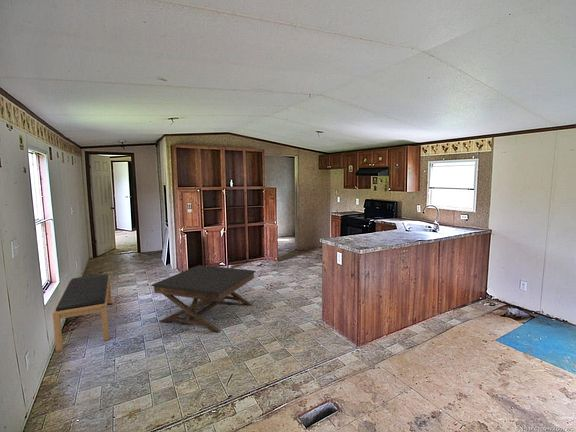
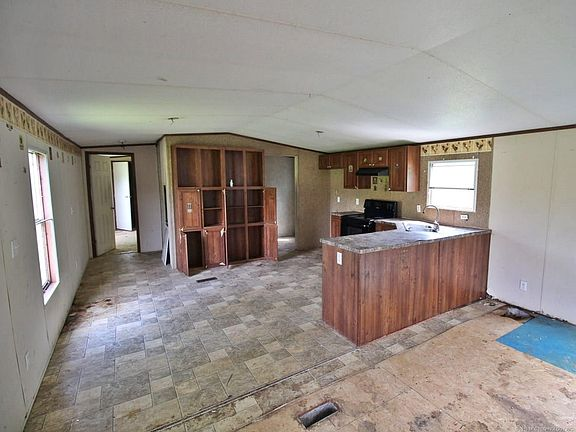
- coffee table (207, 294)
- bench (87, 304)
